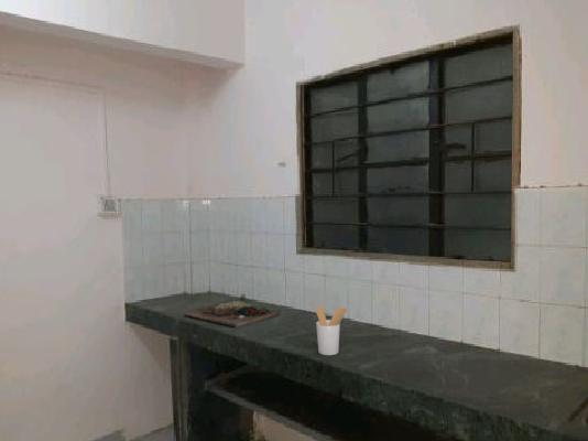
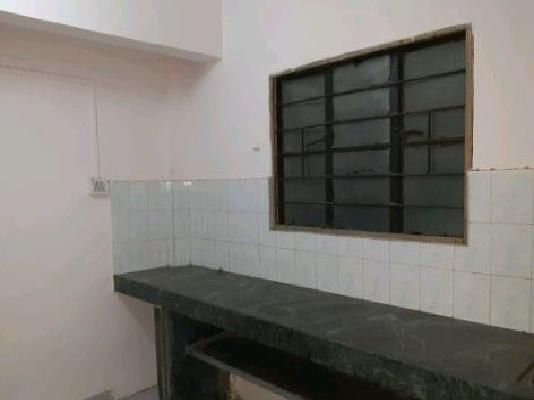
- utensil holder (333, 329)
- cutting board (231, 309)
